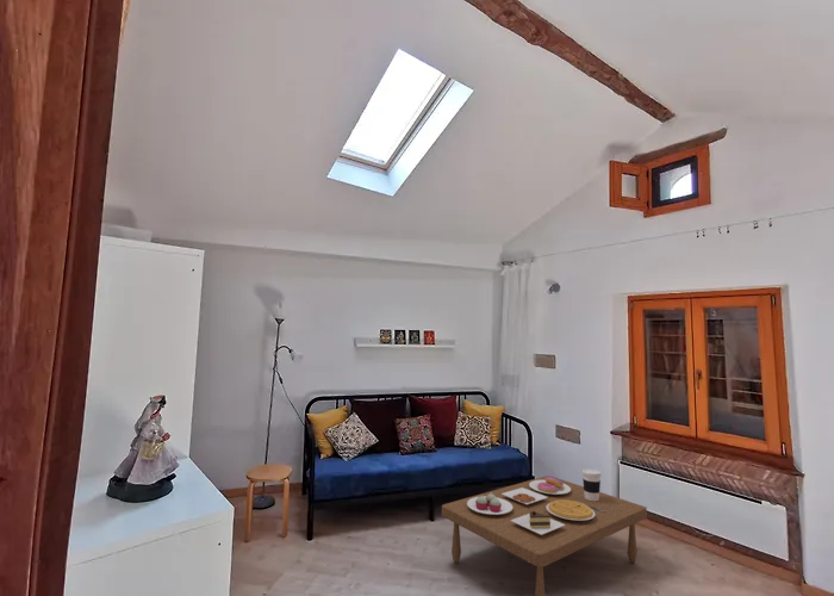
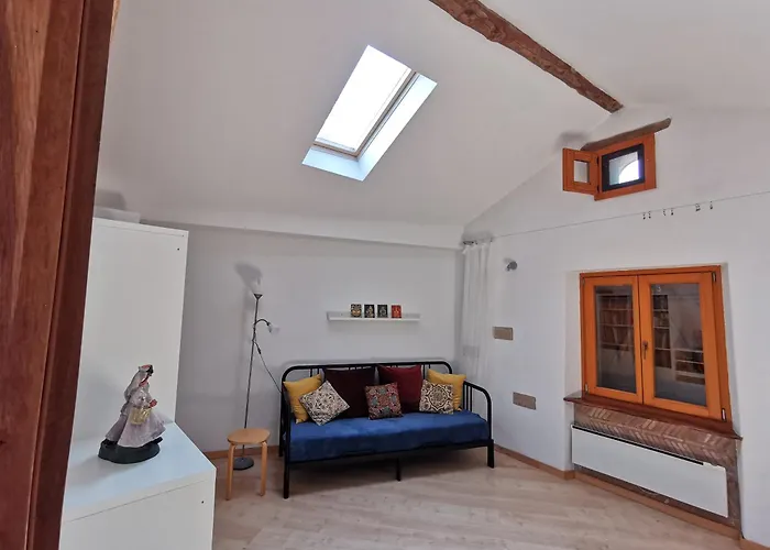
- coffee table (544, 519)
